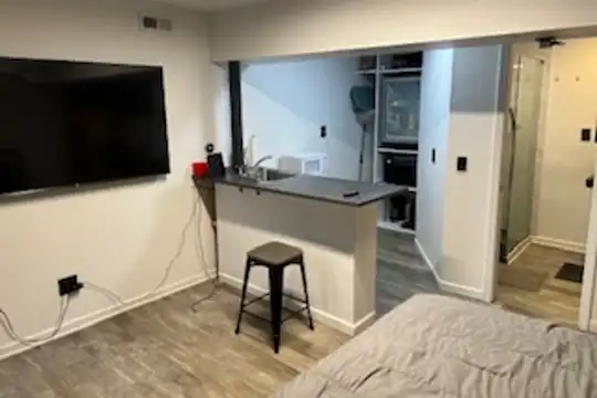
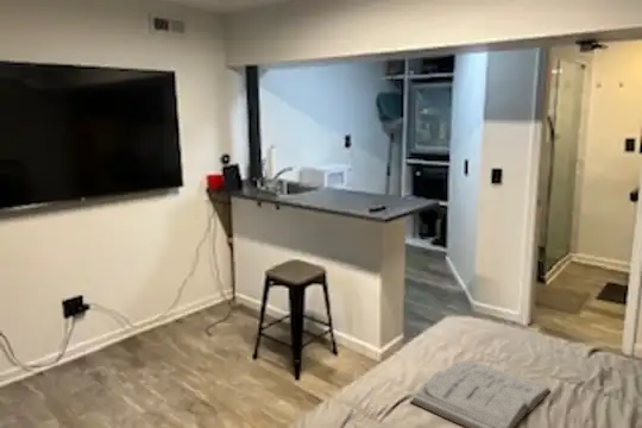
+ book (482, 389)
